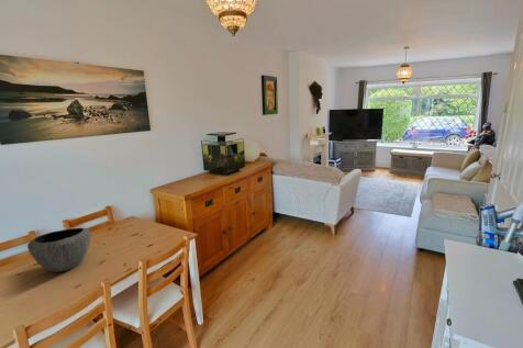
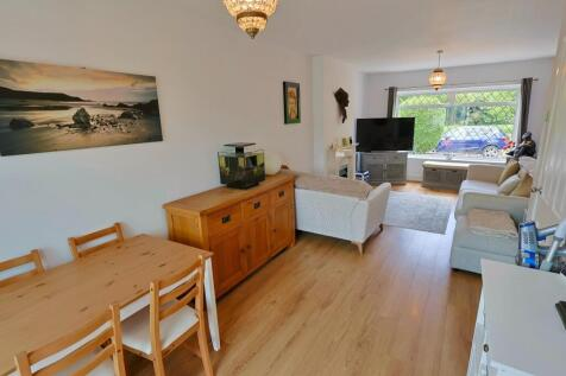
- bowl (63, 249)
